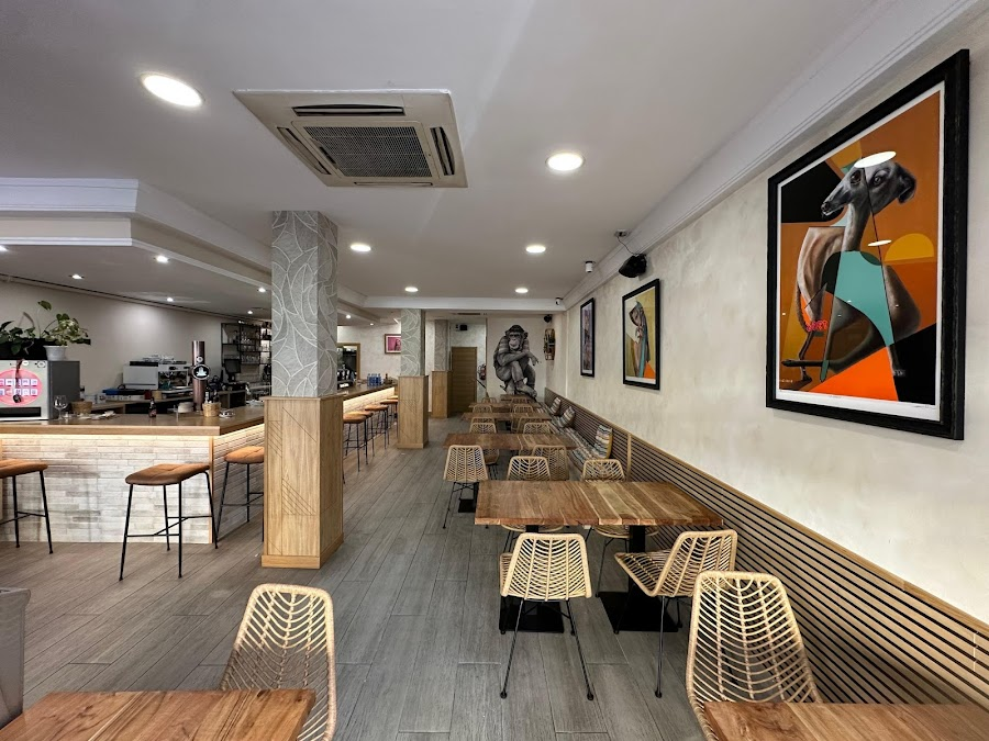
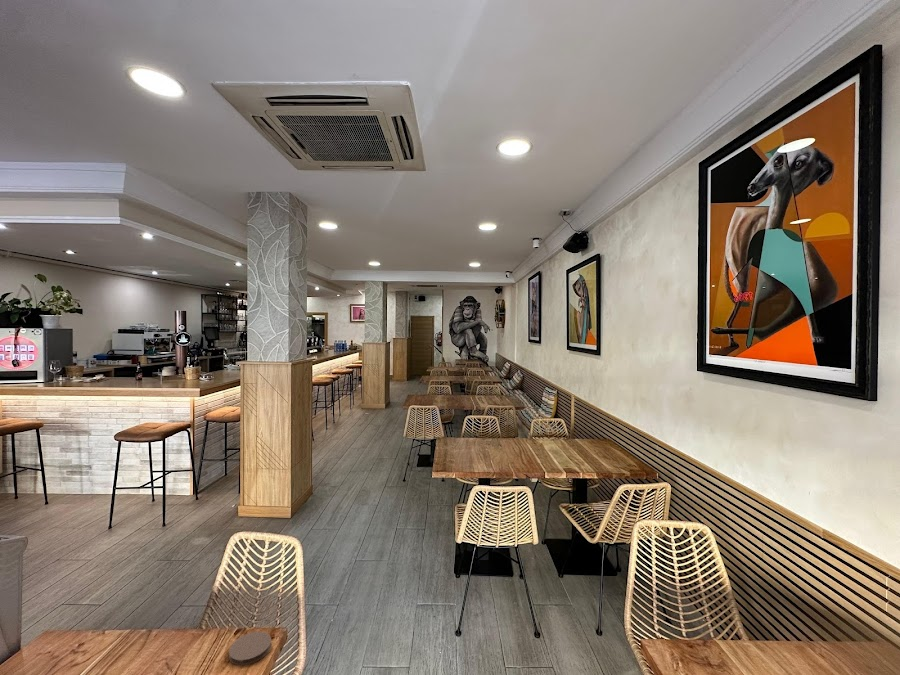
+ coaster (250, 647)
